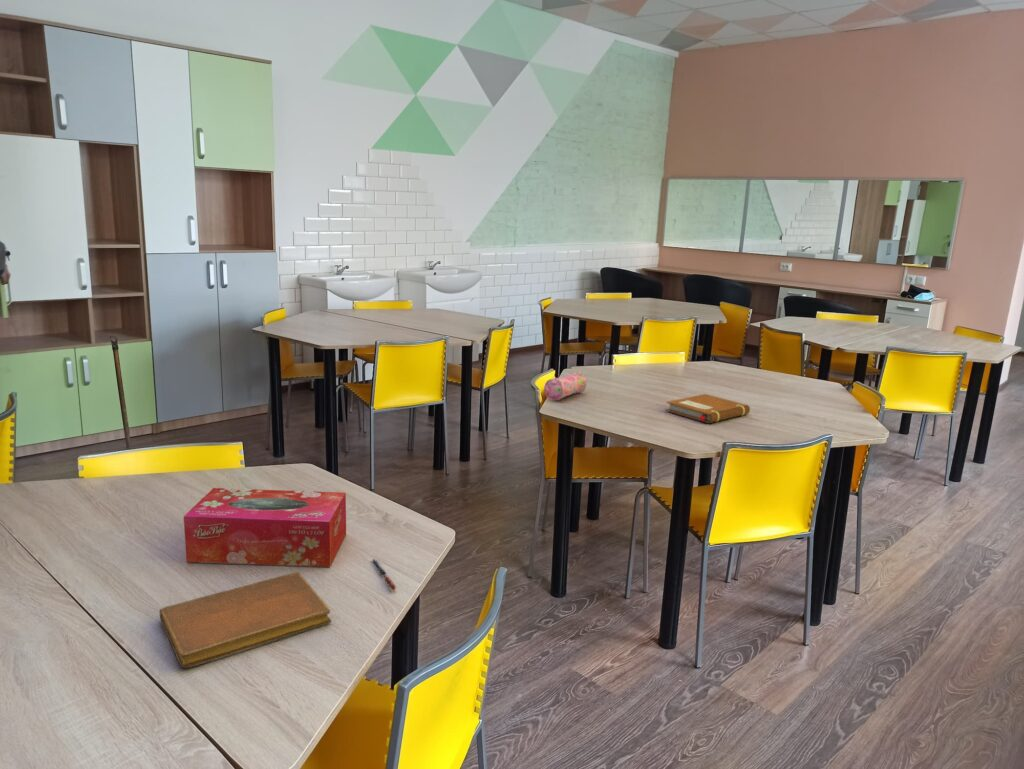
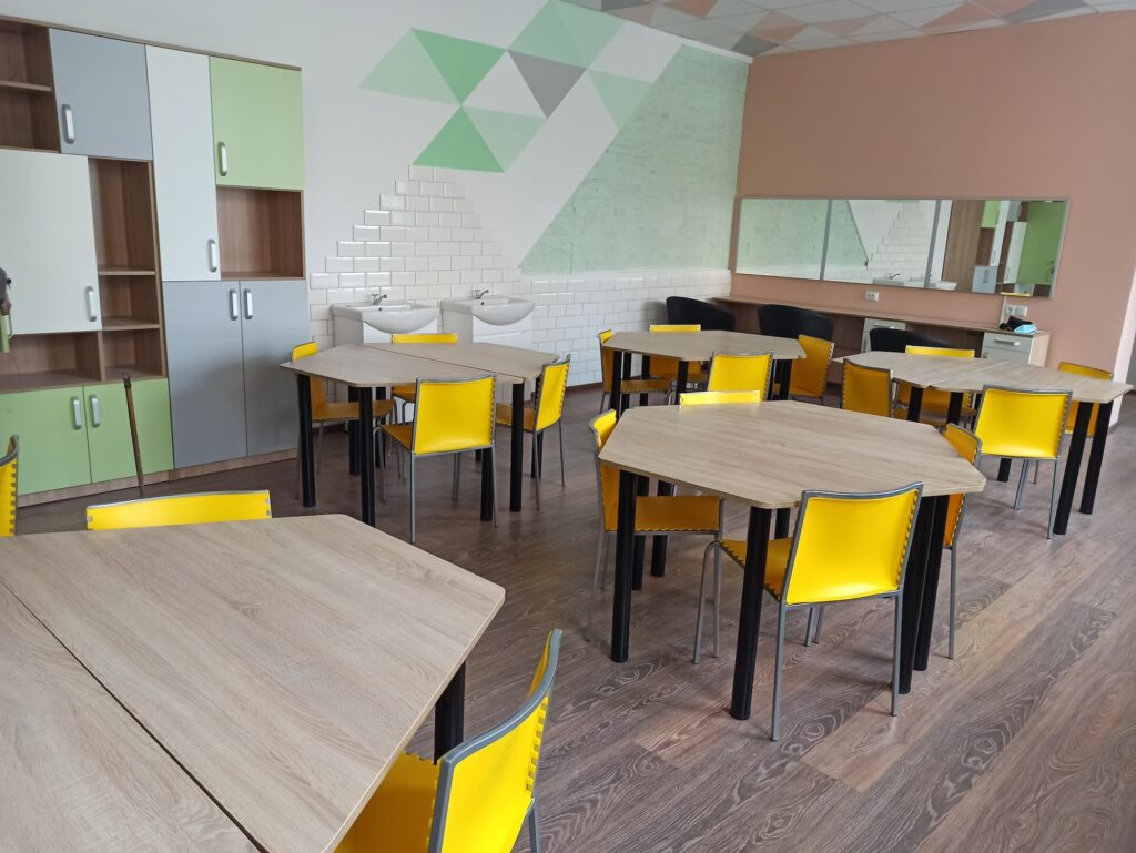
- tissue box (269, 525)
- notebook (707, 408)
- pencil case (566, 385)
- pen (383, 572)
- notebook (246, 614)
